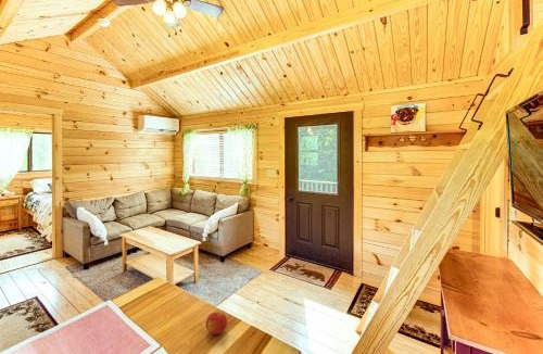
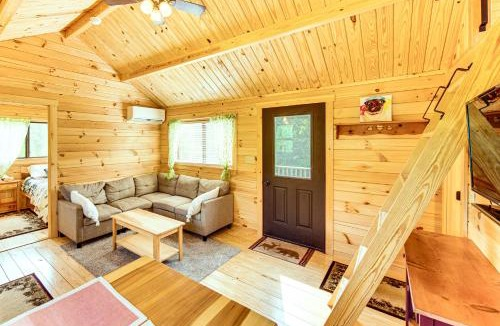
- apple (216, 323)
